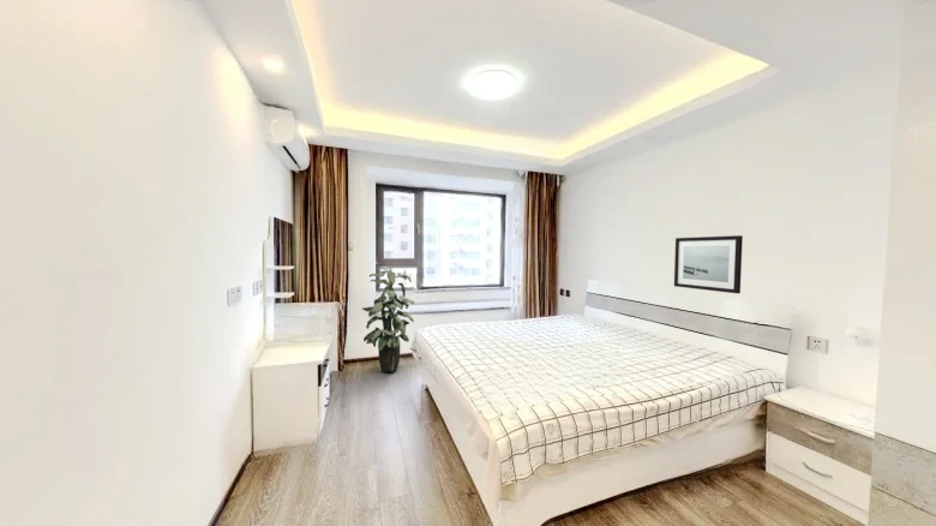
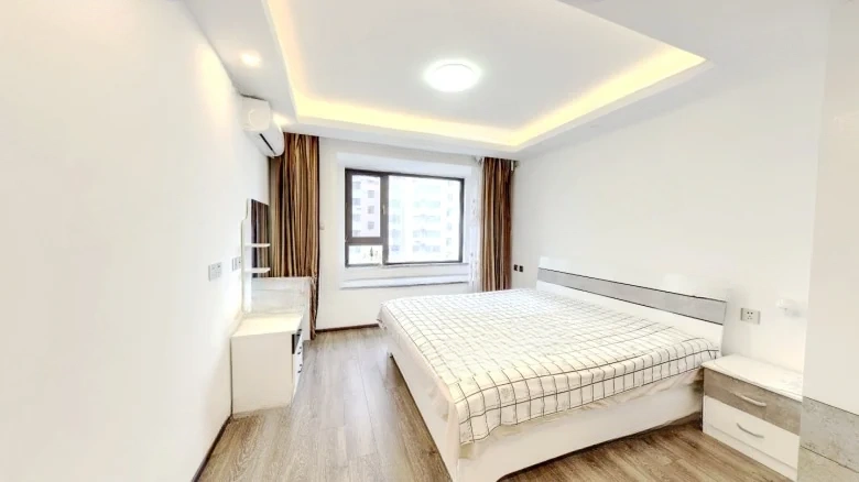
- indoor plant (386, 317)
- wall art (704, 263)
